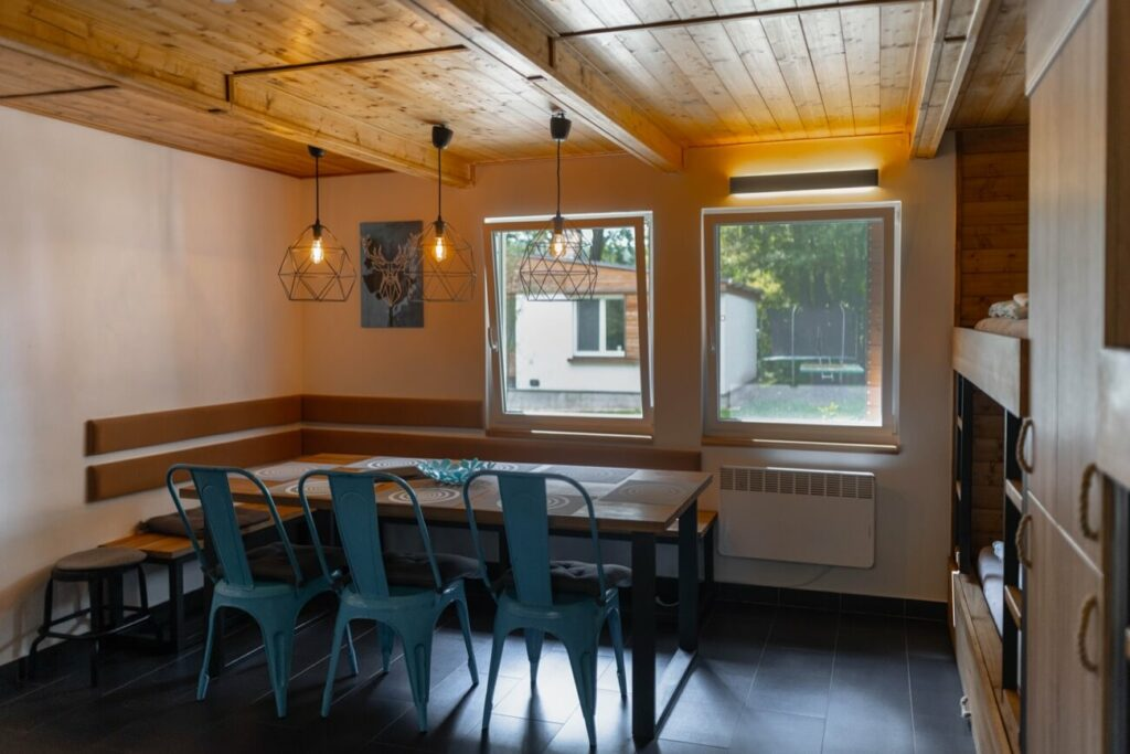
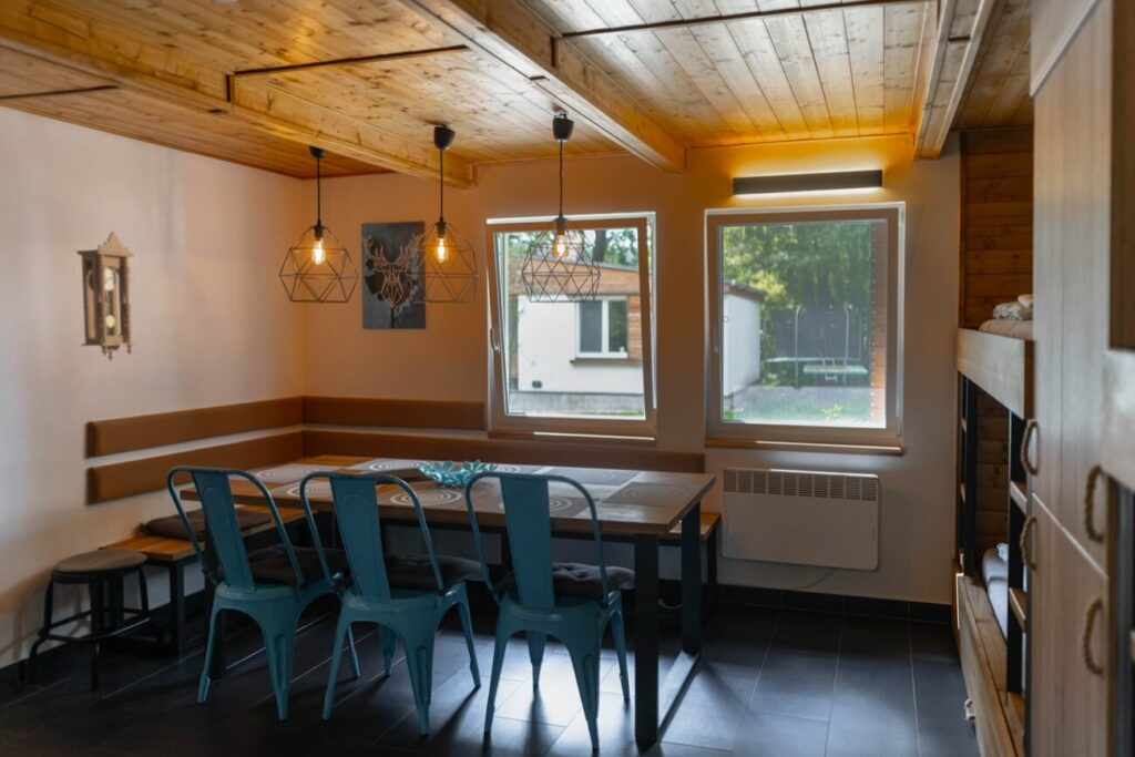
+ pendulum clock (108, 296)
